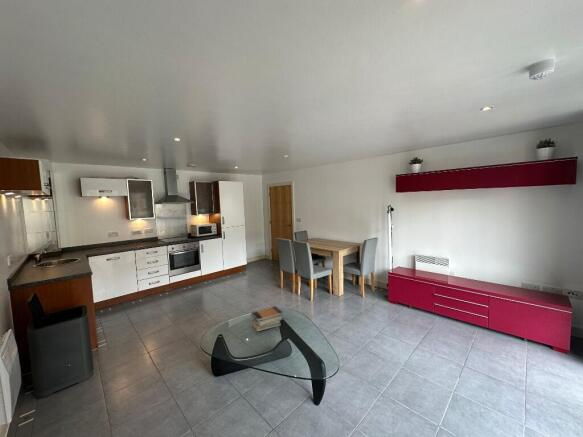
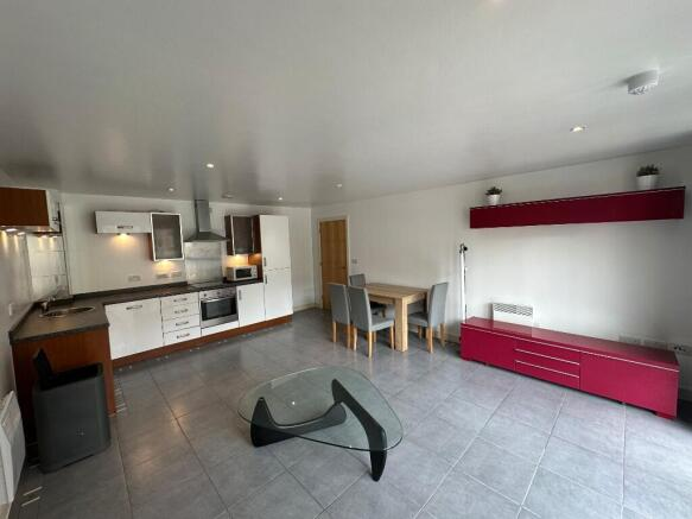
- book stack (267, 318)
